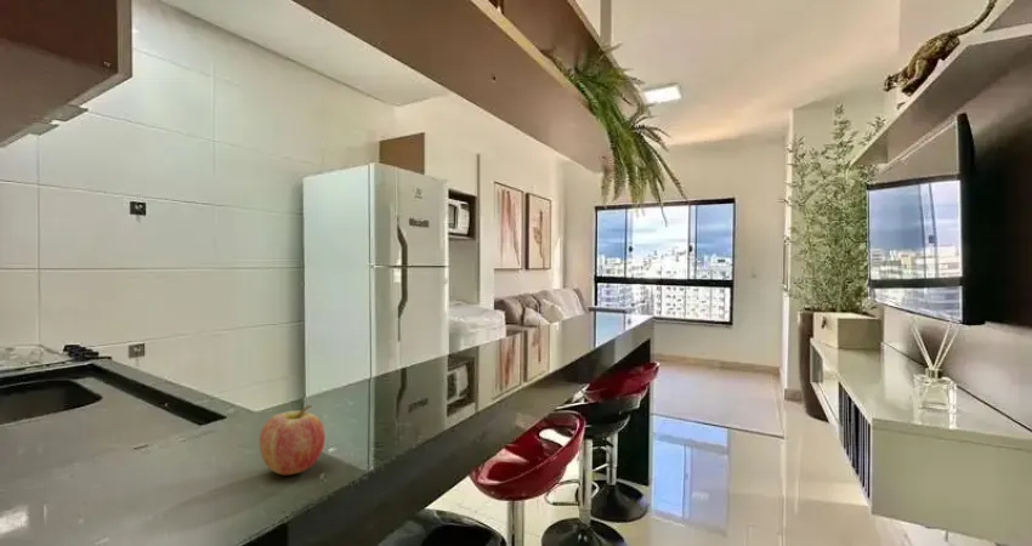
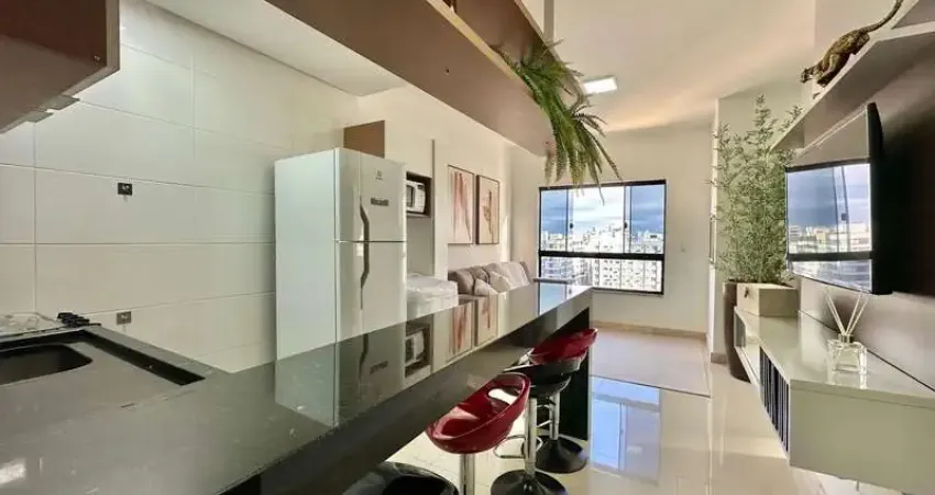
- fruit (293, 439)
